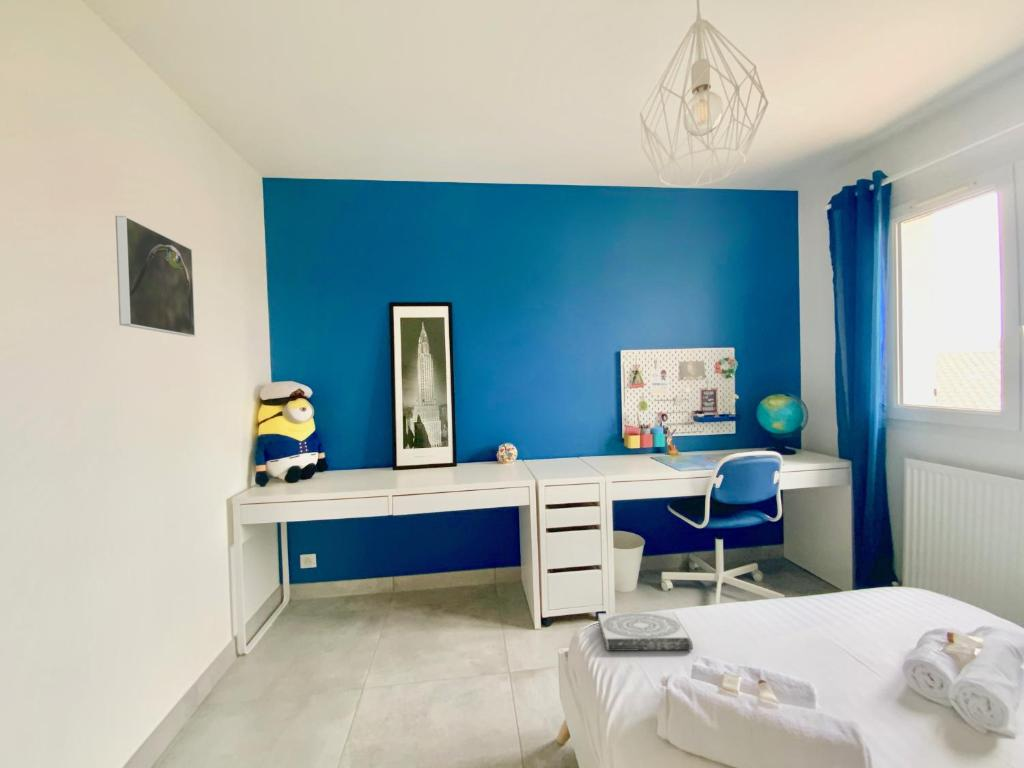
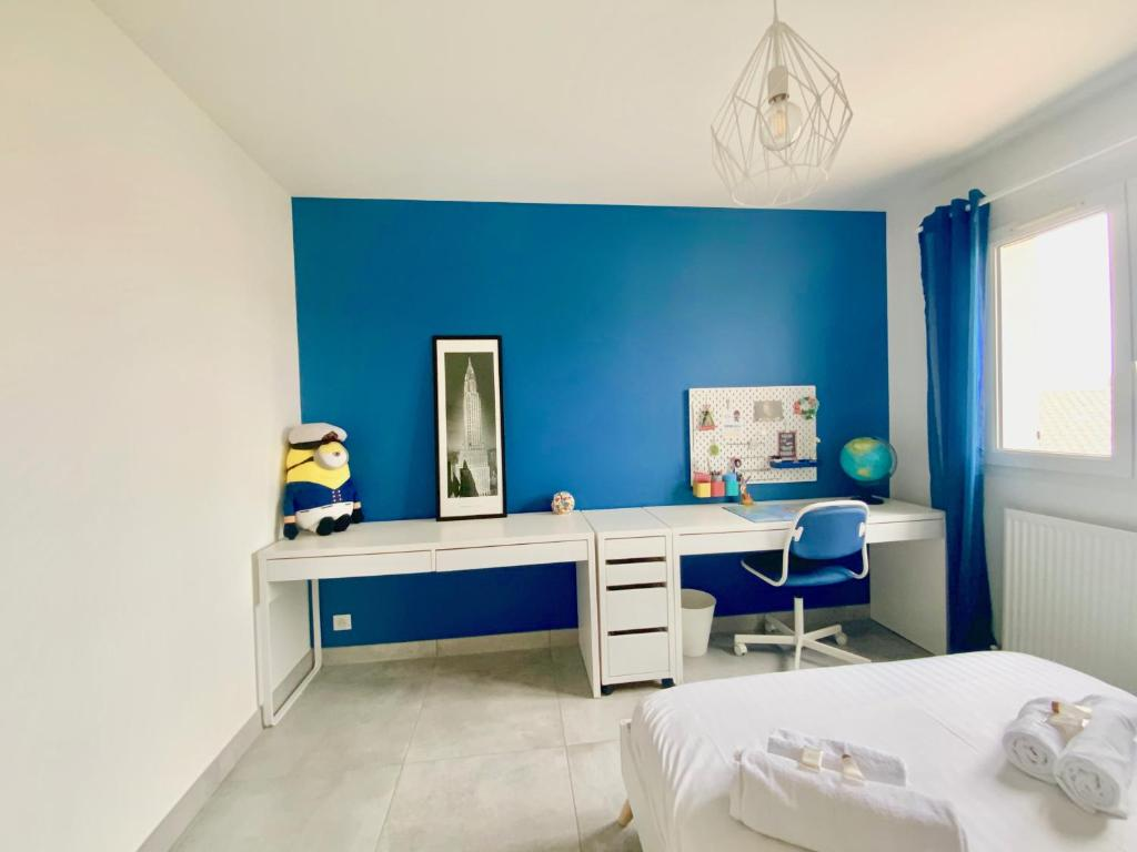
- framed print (159, 282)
- book (642, 631)
